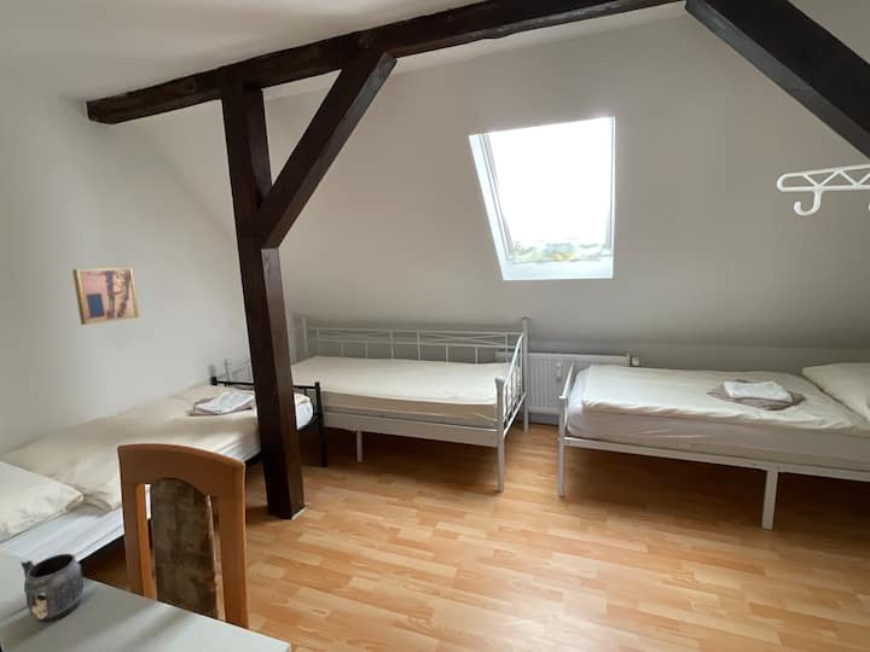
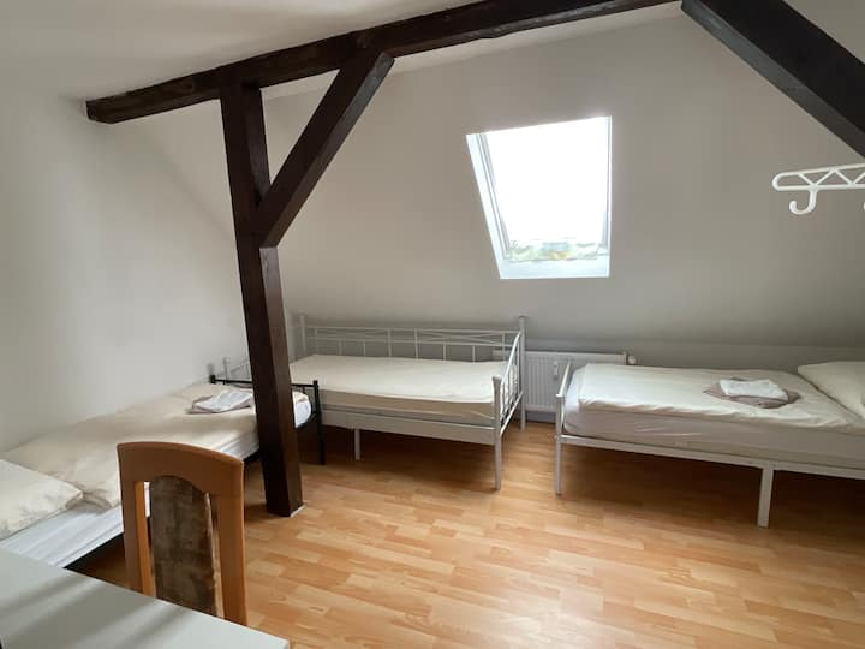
- mug (47, 586)
- wall art (108, 295)
